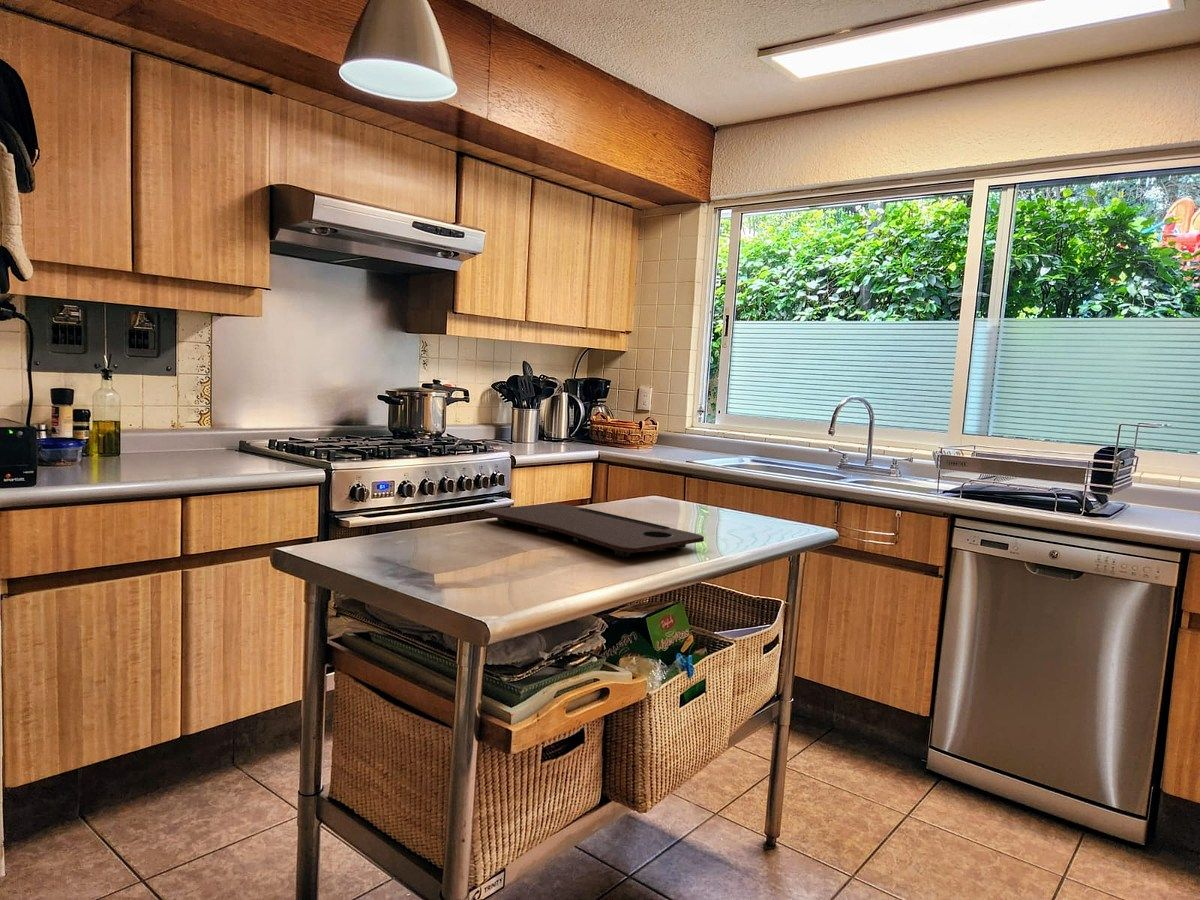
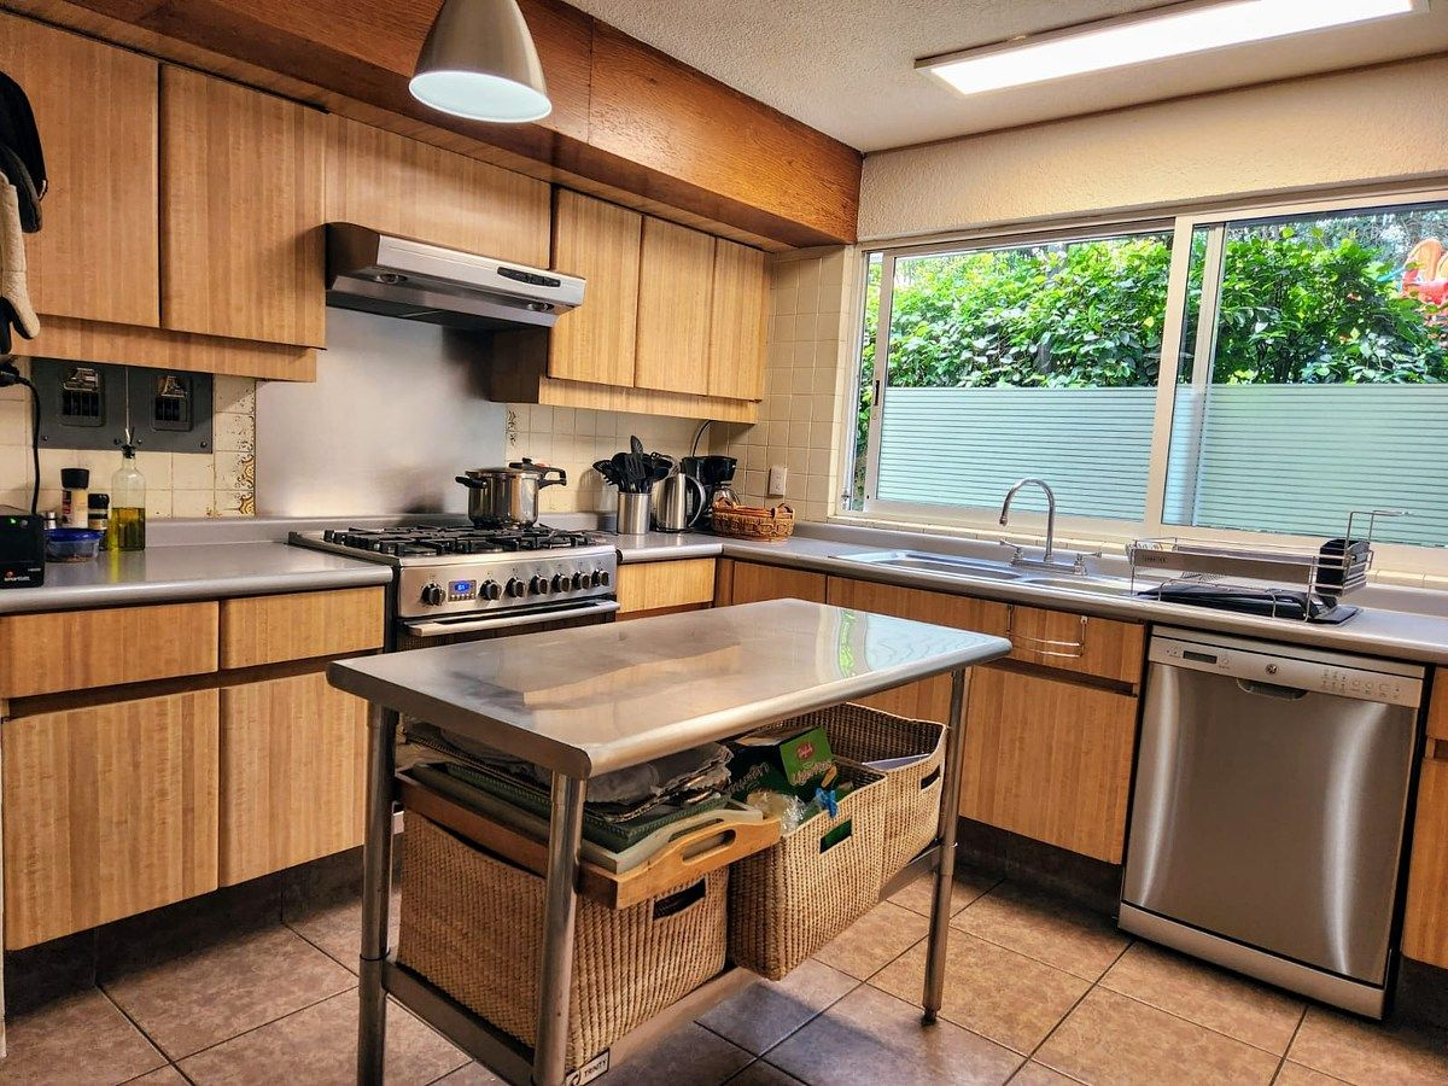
- cutting board (588, 527)
